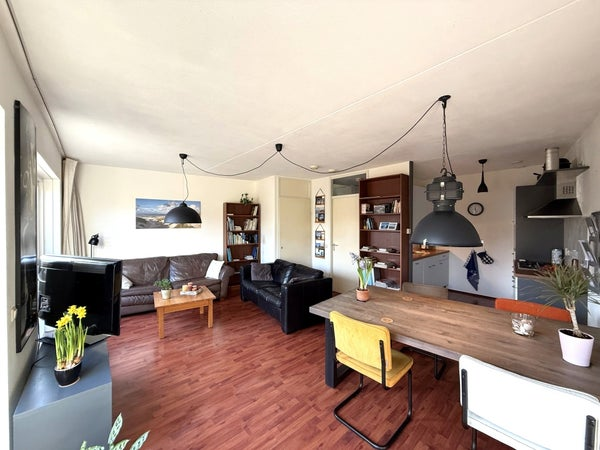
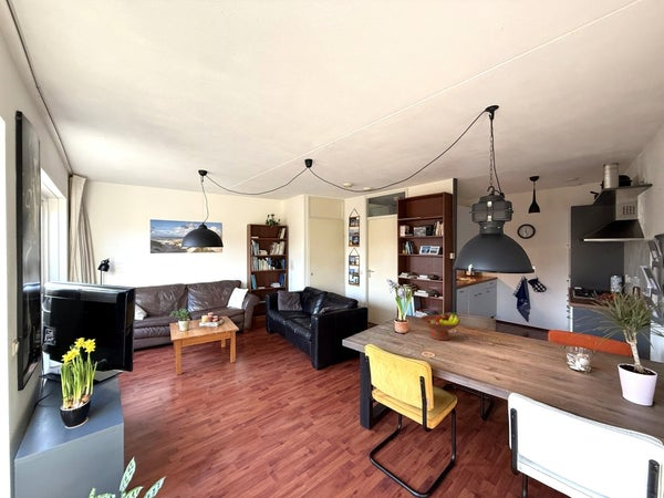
+ fruit bowl (439, 324)
